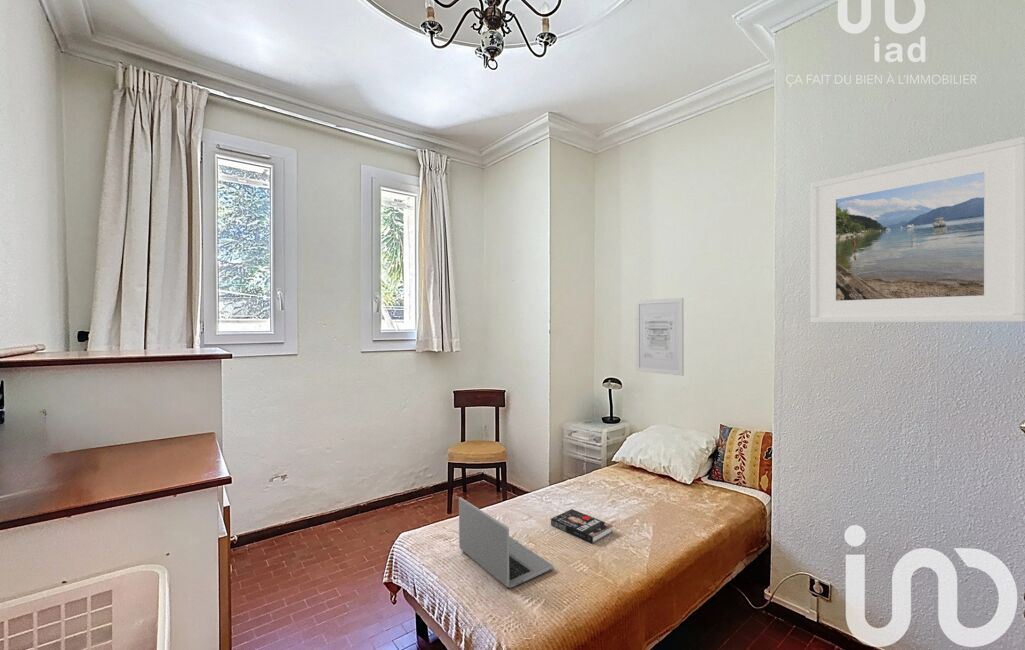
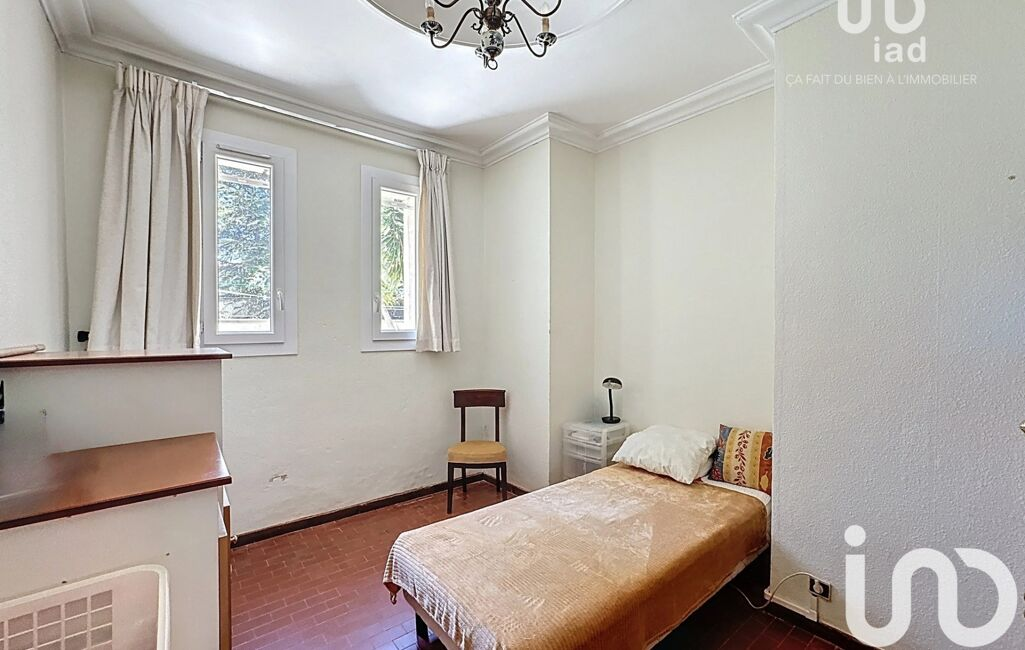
- wall art (658, 336)
- laptop (504, 531)
- book (581, 525)
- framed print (902, 242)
